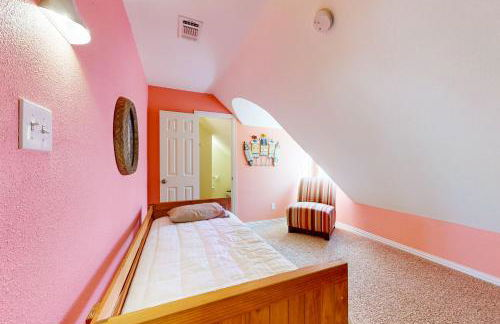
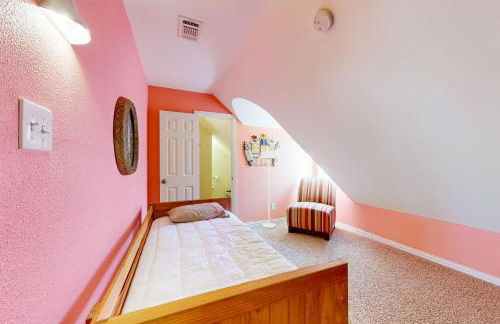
+ floor lamp (268, 186)
